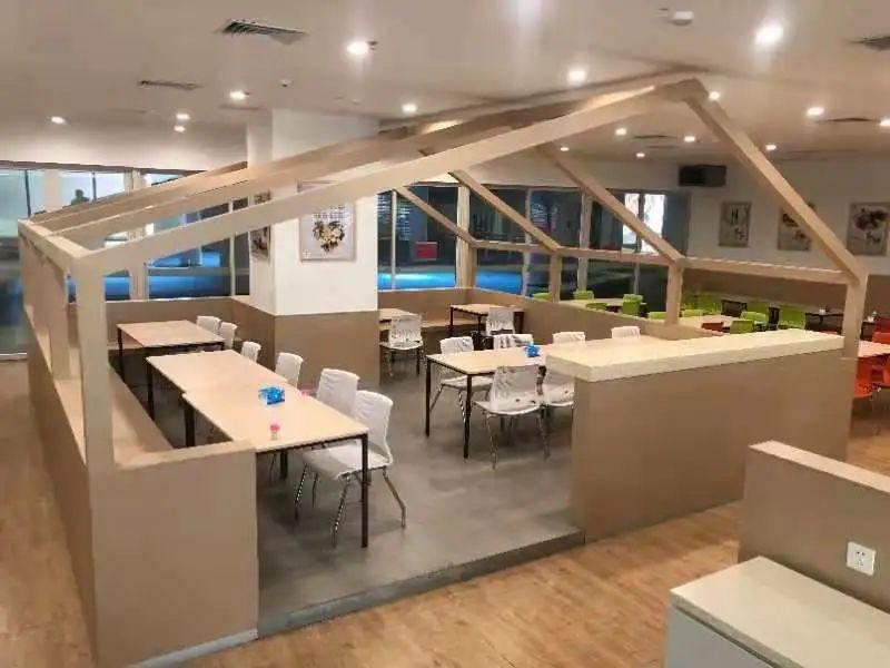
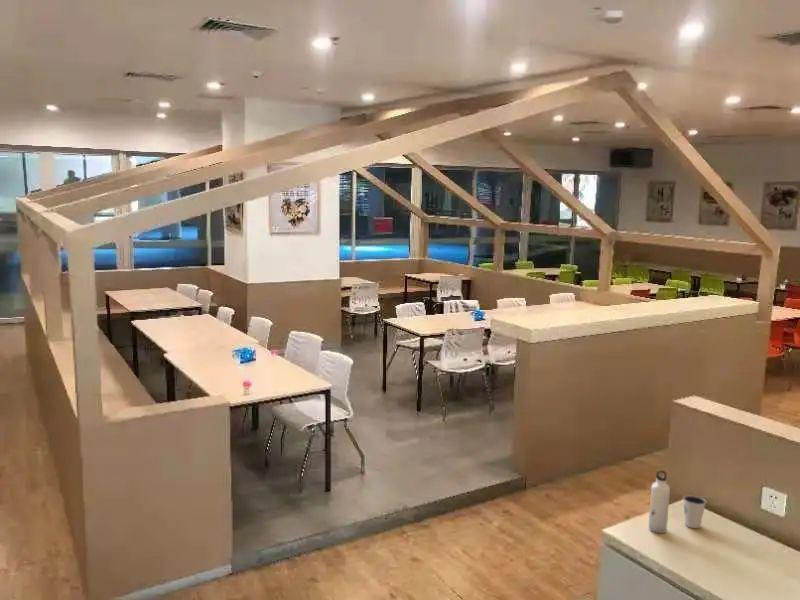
+ dixie cup (693, 512)
+ water bottle (659, 500)
